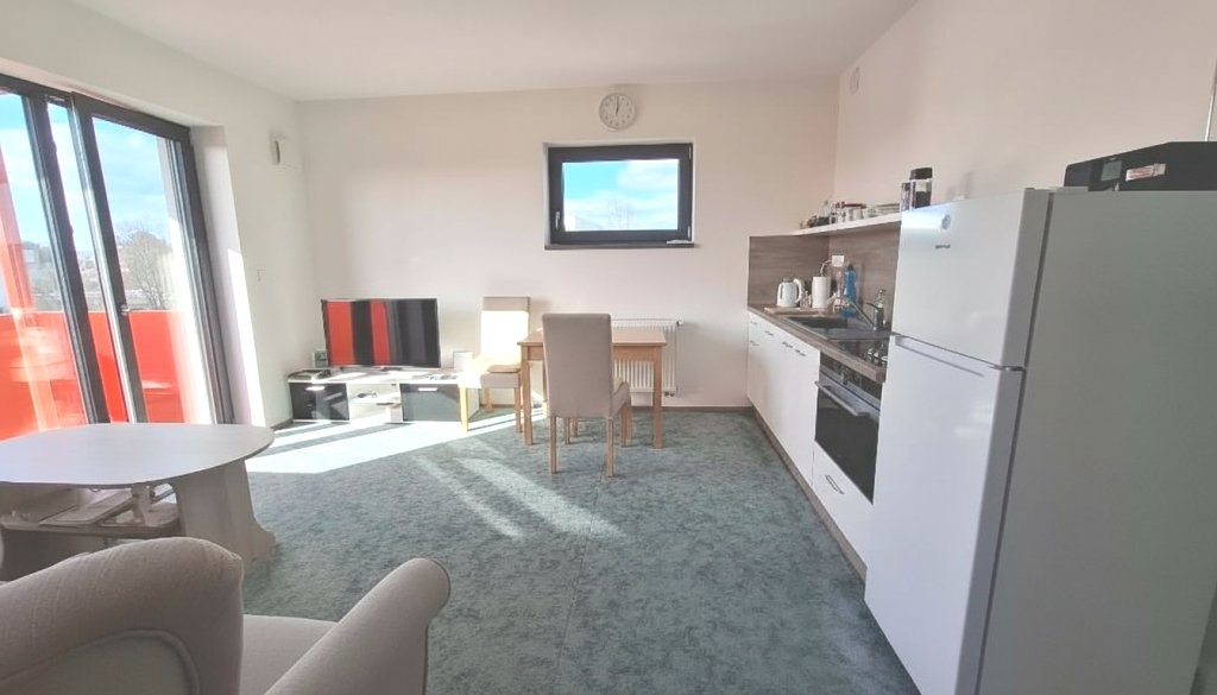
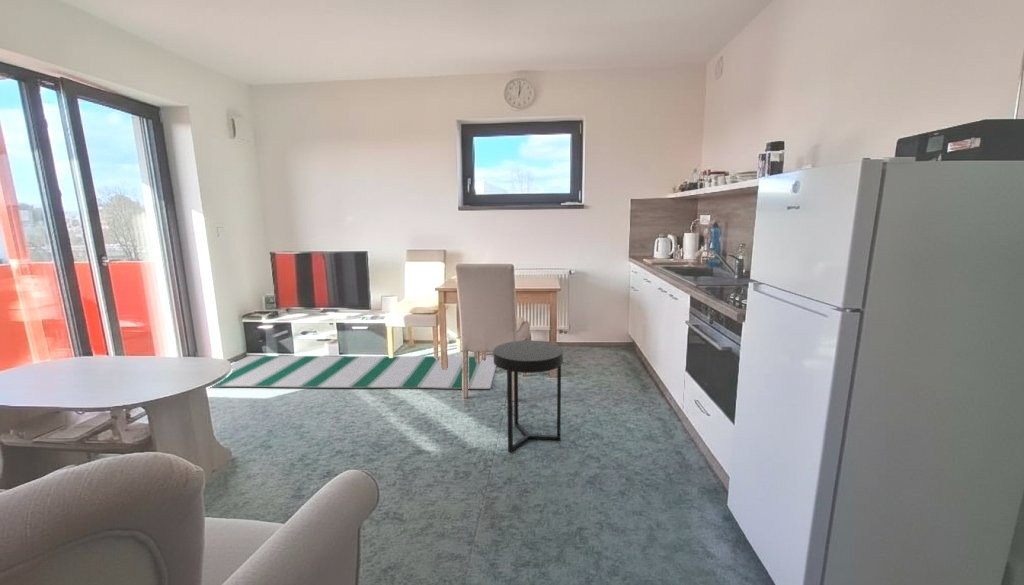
+ side table (517, 394)
+ rug (355, 370)
